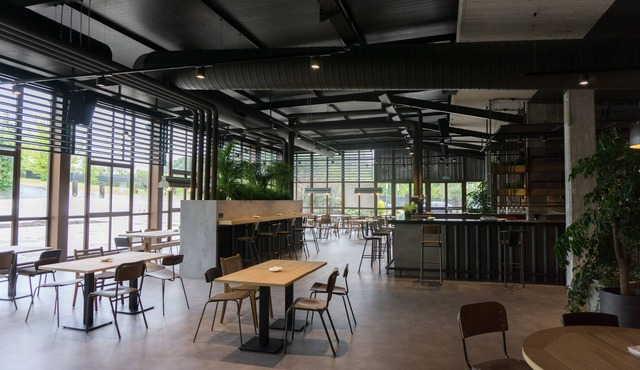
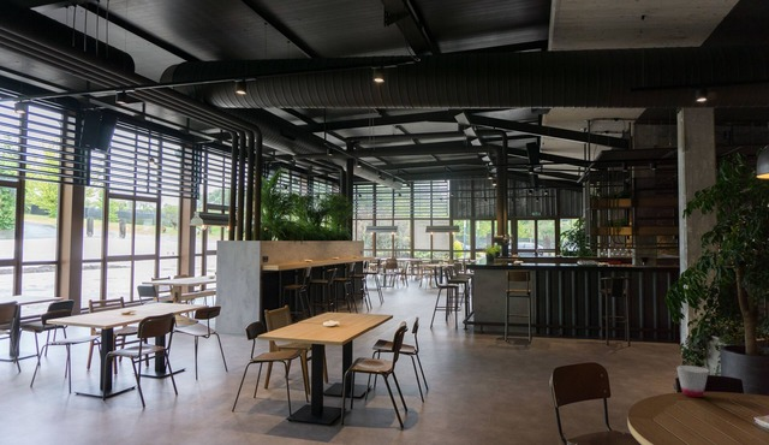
+ cup (692, 381)
